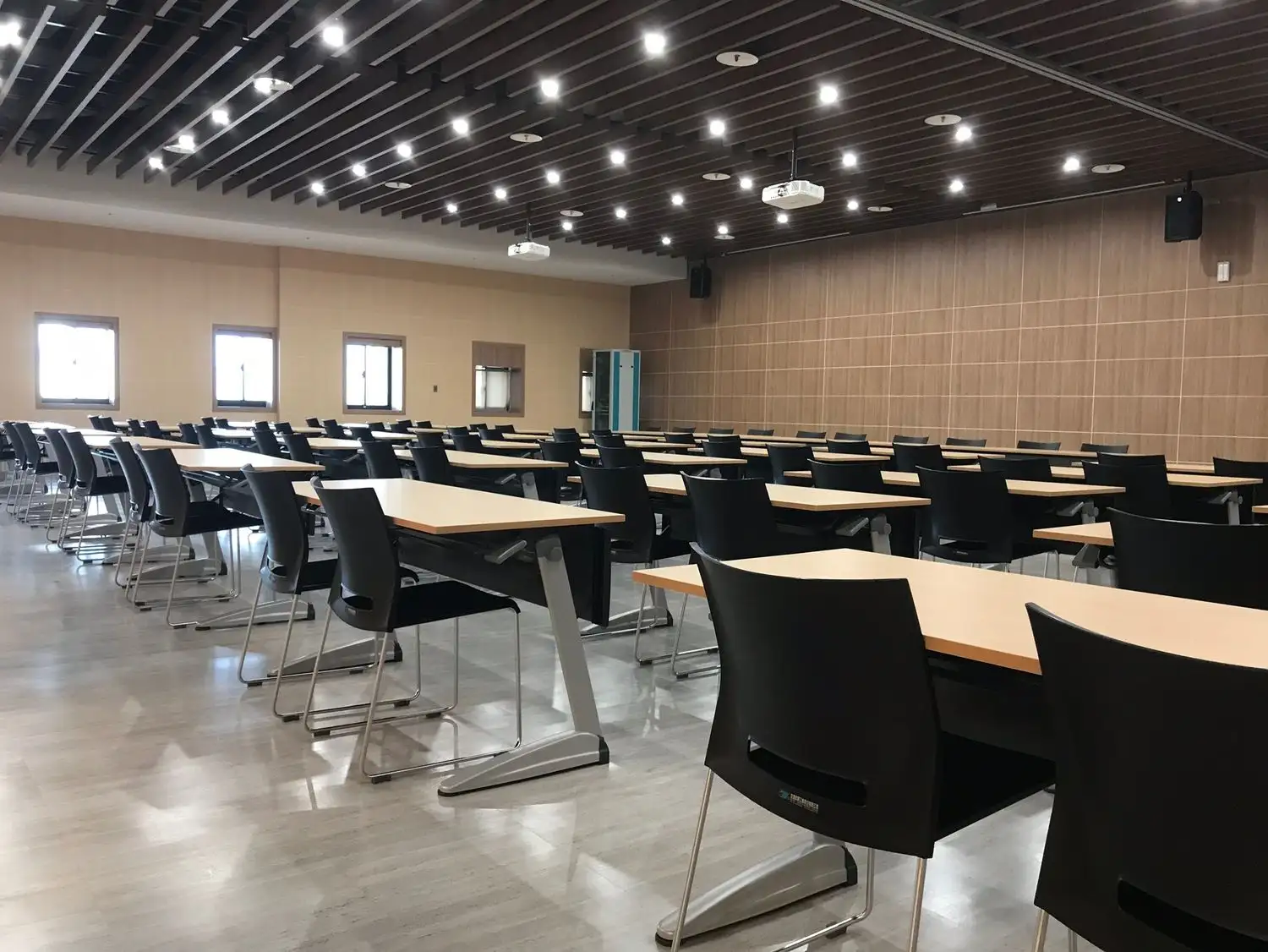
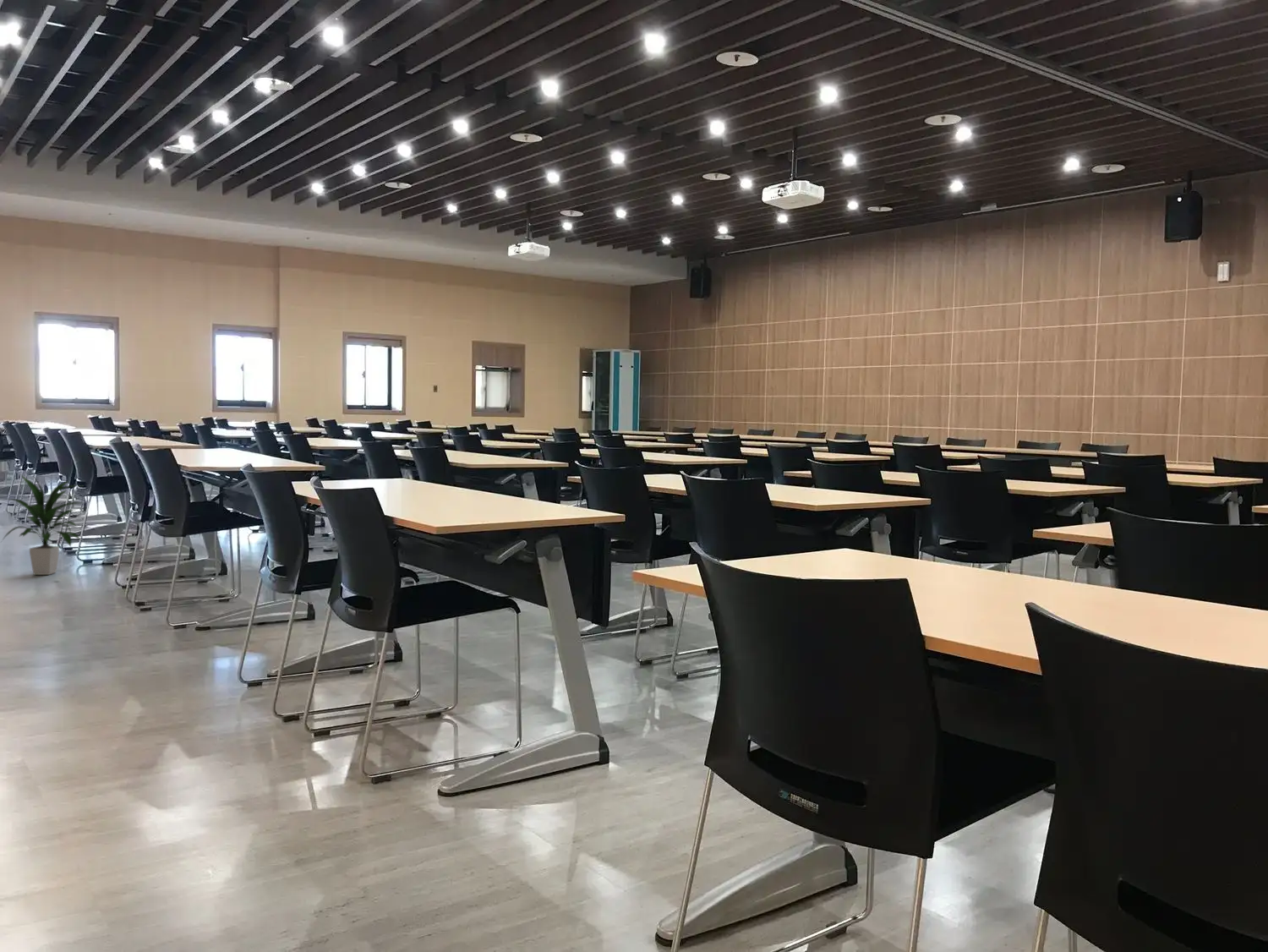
+ indoor plant (47, 523)
